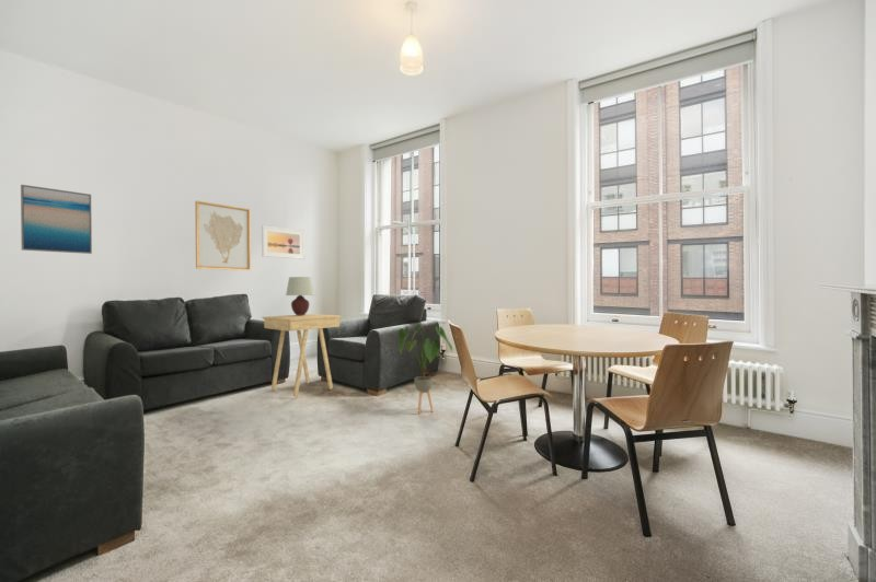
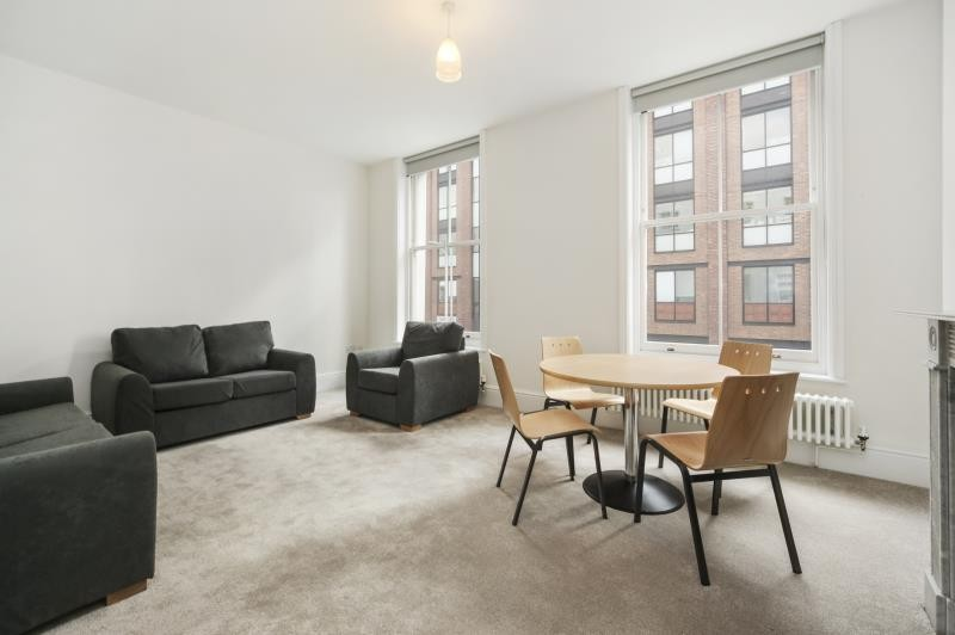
- house plant (426, 368)
- table lamp (300, 295)
- side table (302, 352)
- wall art (57, 220)
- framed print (284, 243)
- wall art (223, 236)
